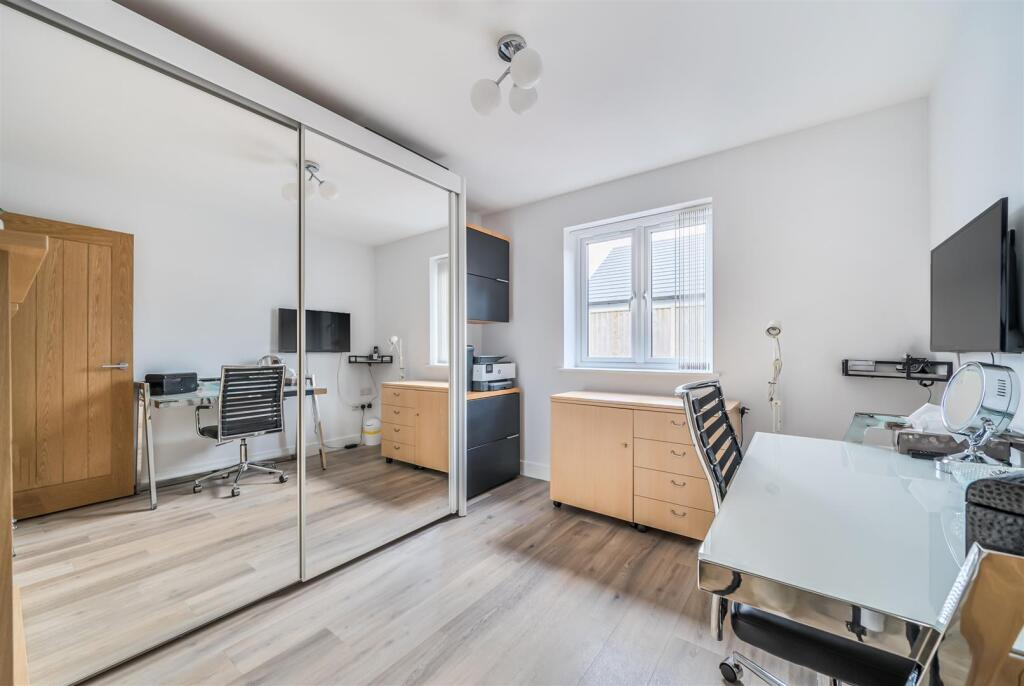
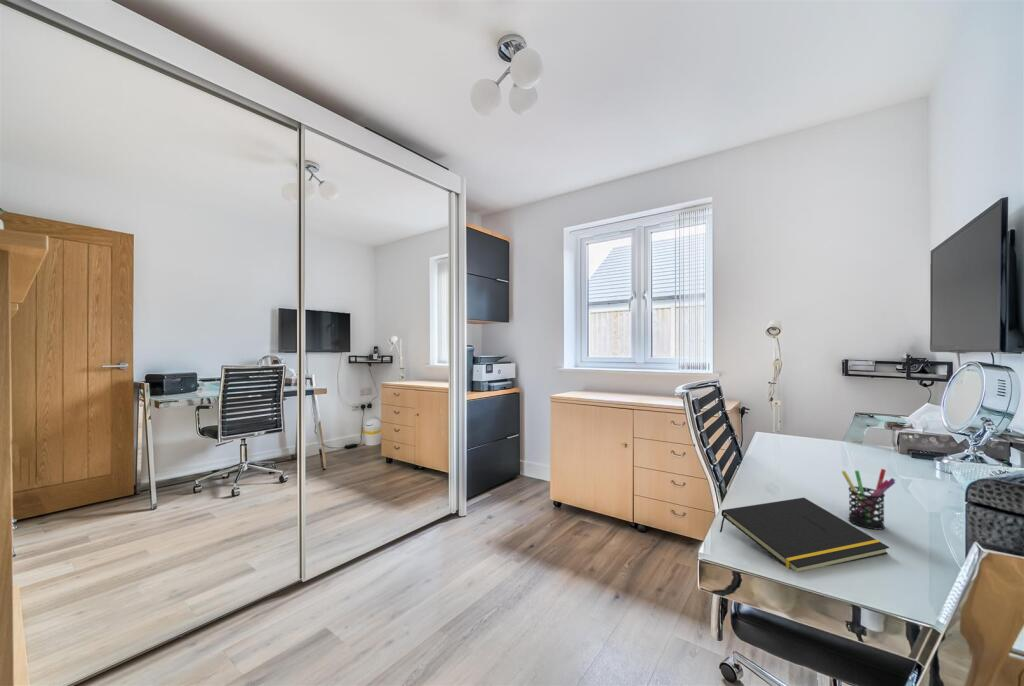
+ notepad (800, 530)
+ pen holder (866, 495)
